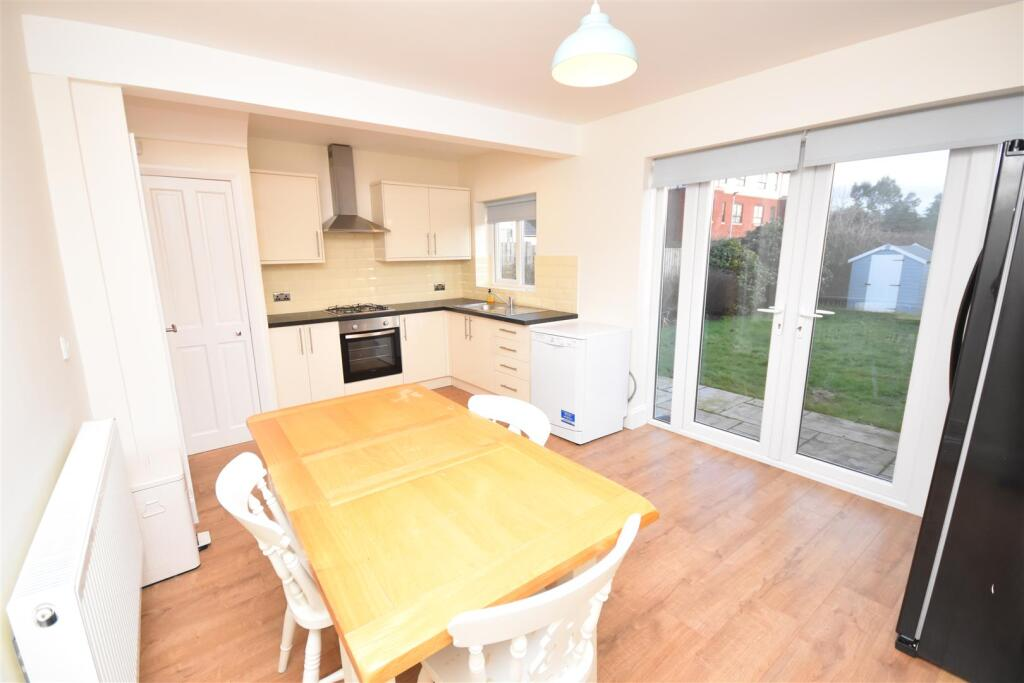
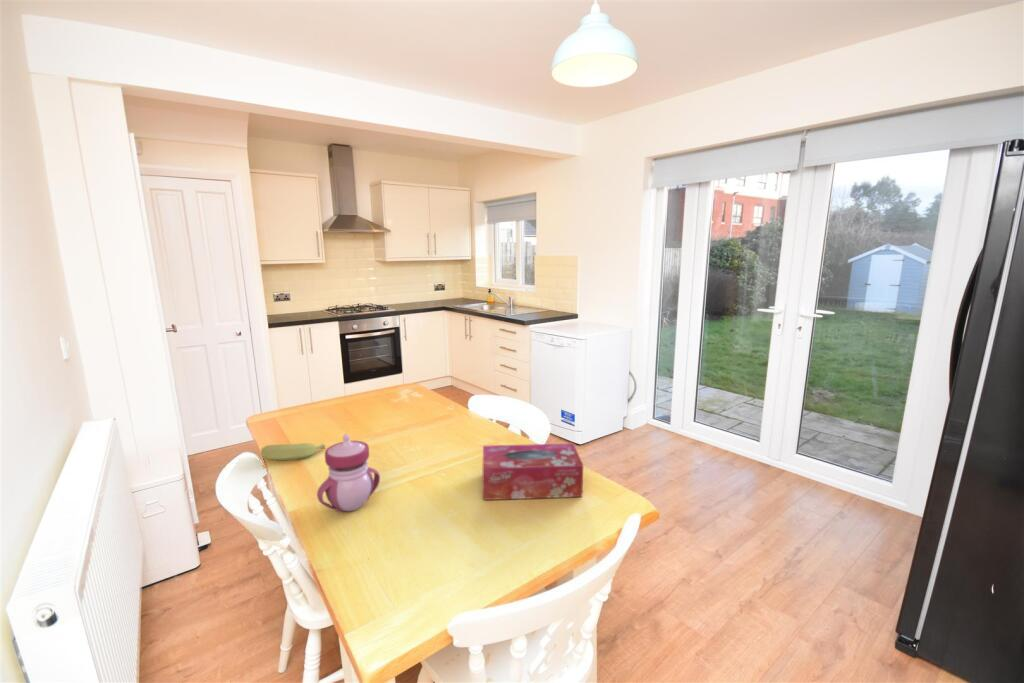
+ sippy cup (348, 471)
+ tissue box (530, 470)
+ banana (293, 447)
